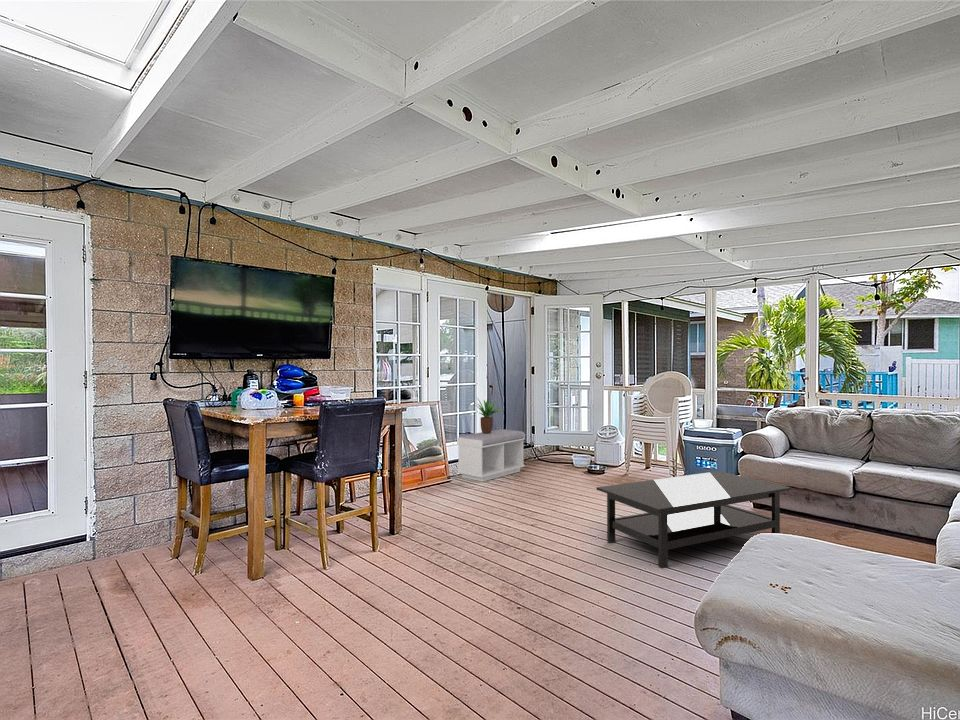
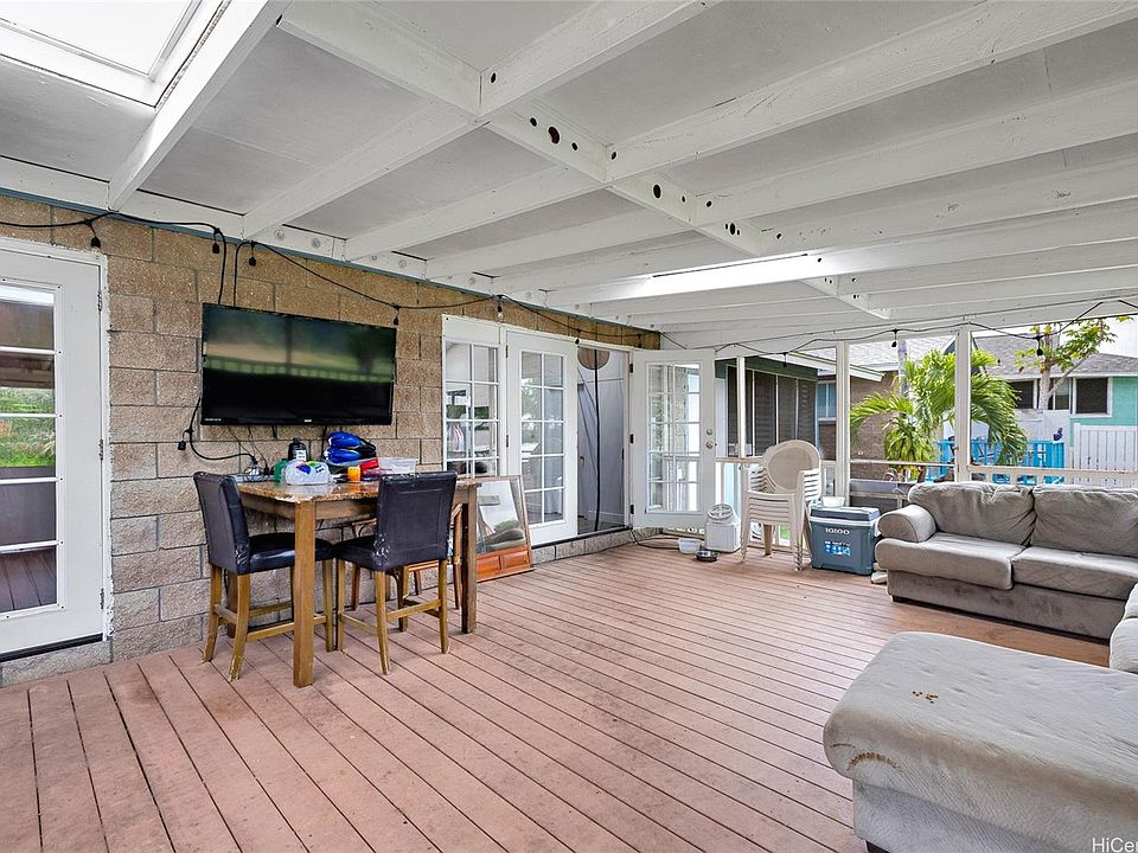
- bench (492, 453)
- potted plant (487, 415)
- coffee table (693, 514)
